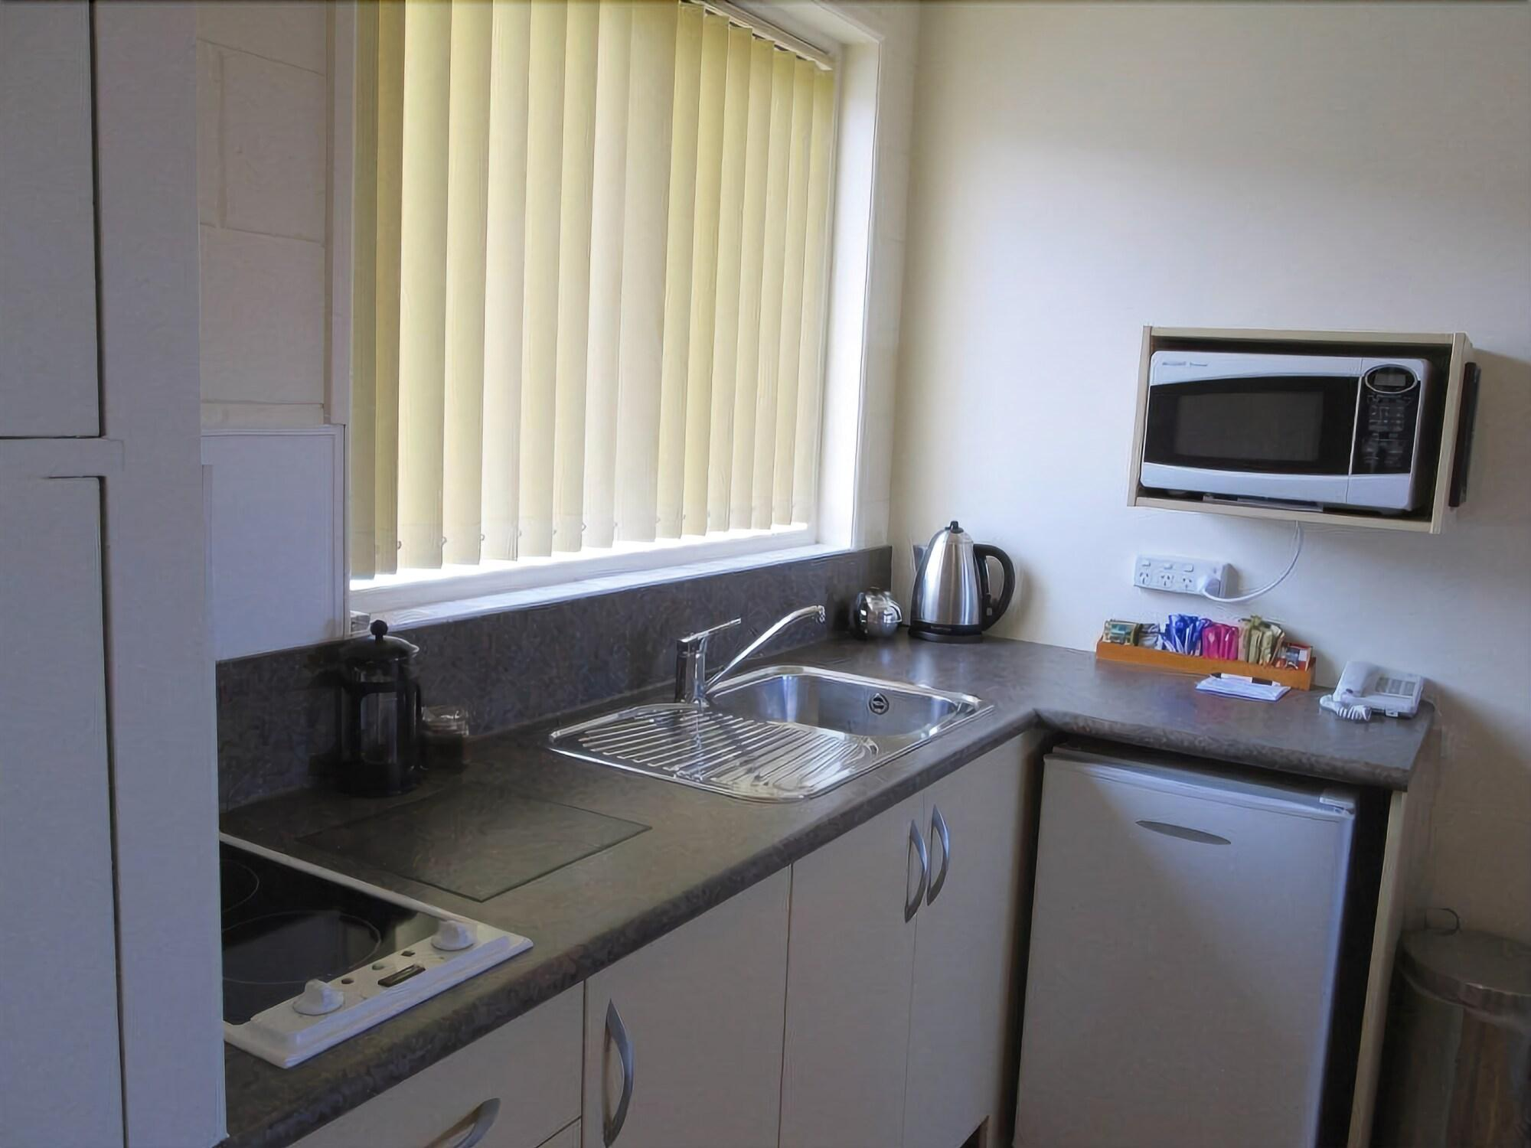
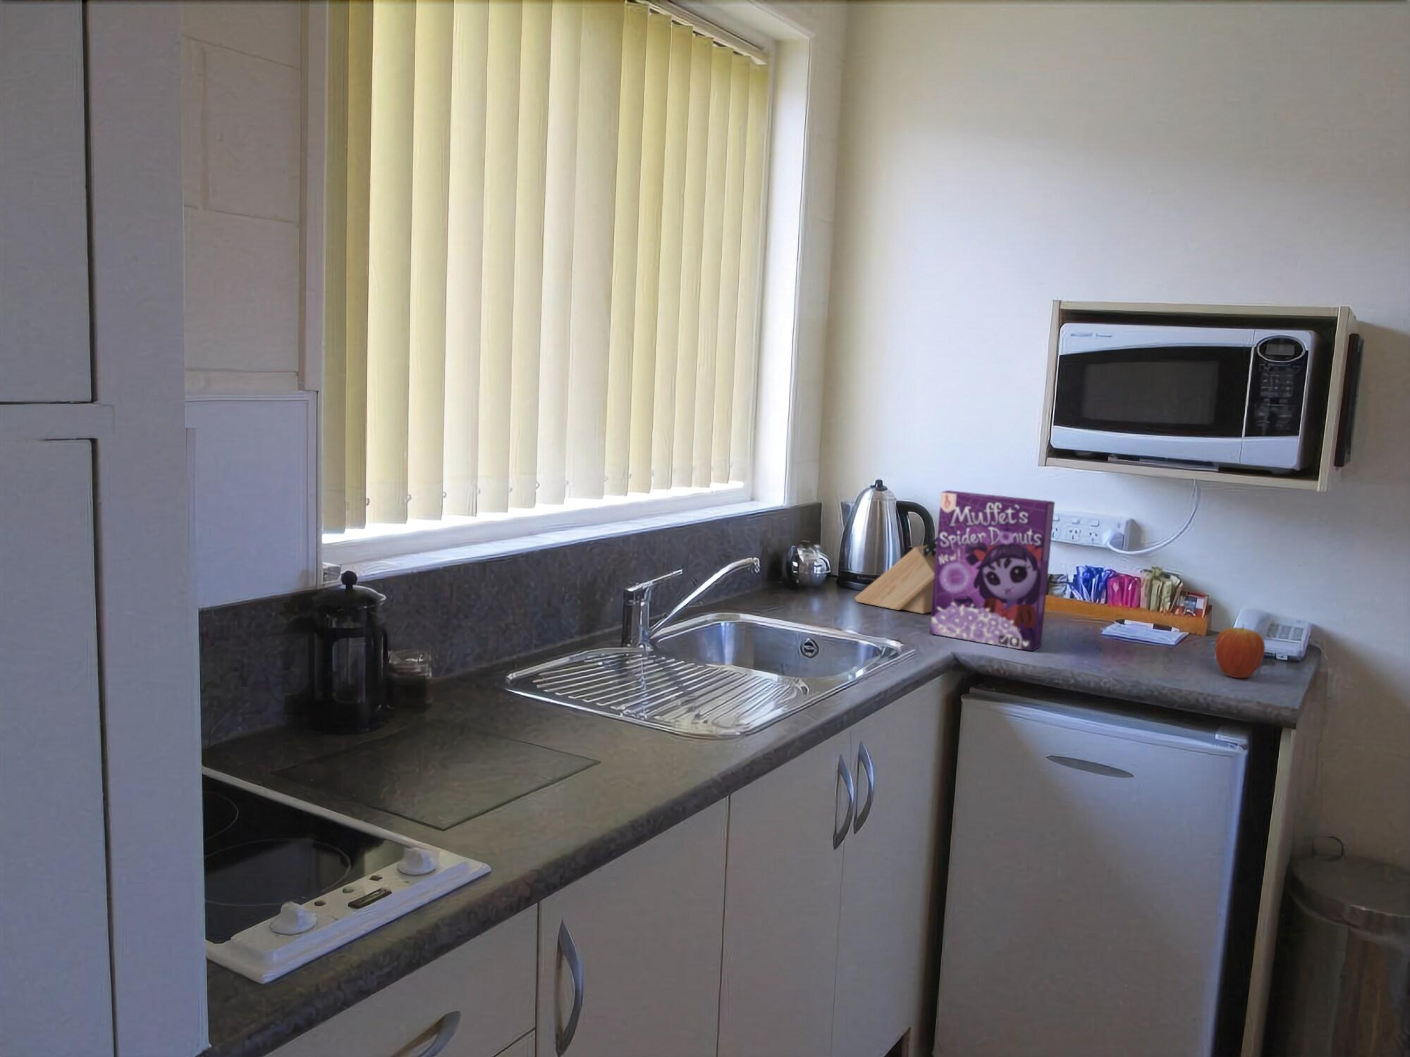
+ knife block (913, 565)
+ cereal box (990, 568)
+ fruit (1239, 650)
